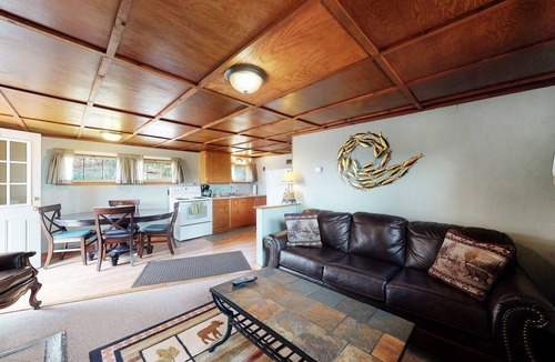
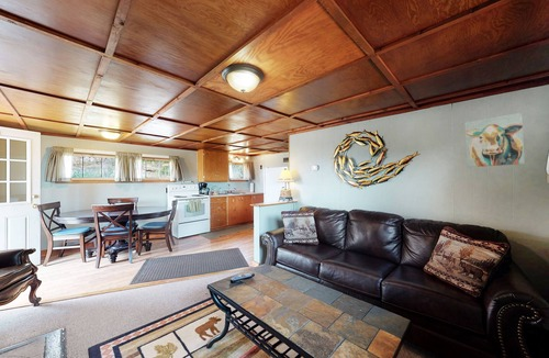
+ wall art (492, 142)
